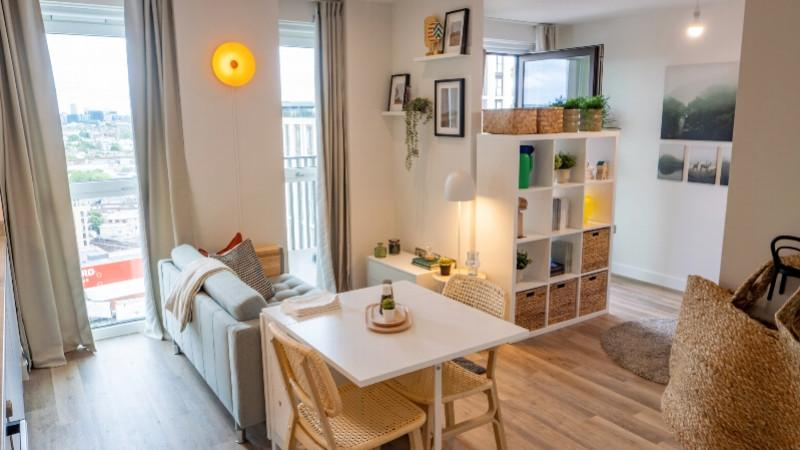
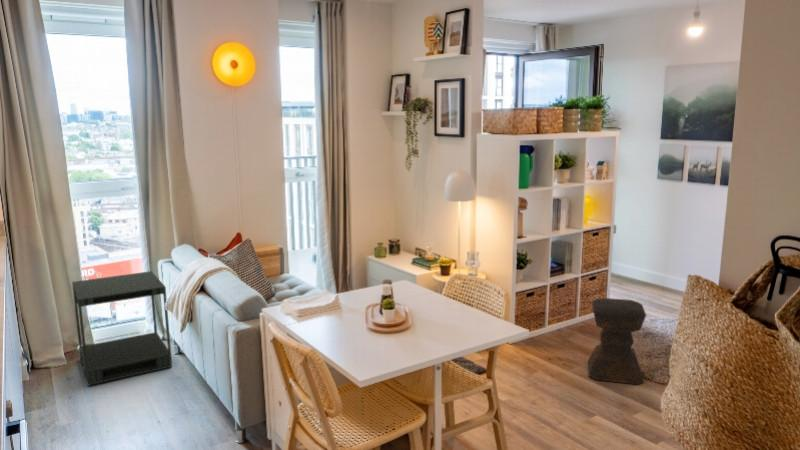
+ side table (122, 338)
+ stool (616, 338)
